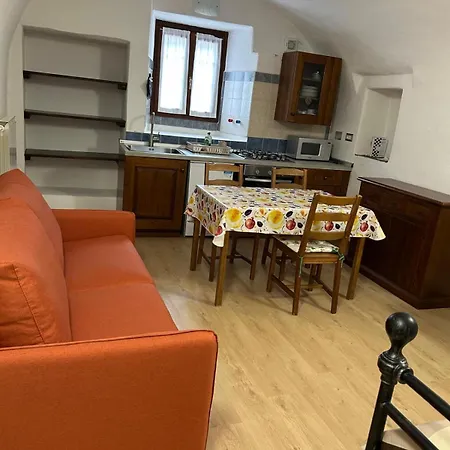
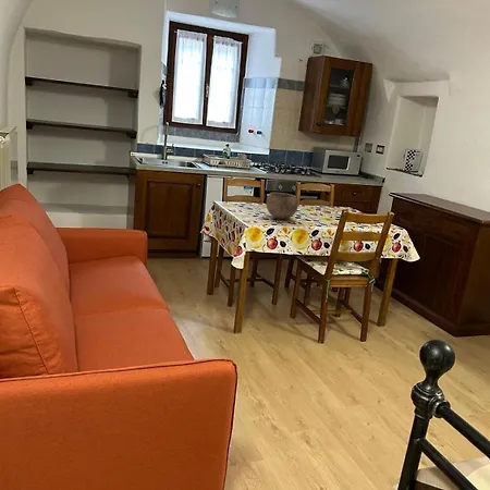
+ bowl (281, 206)
